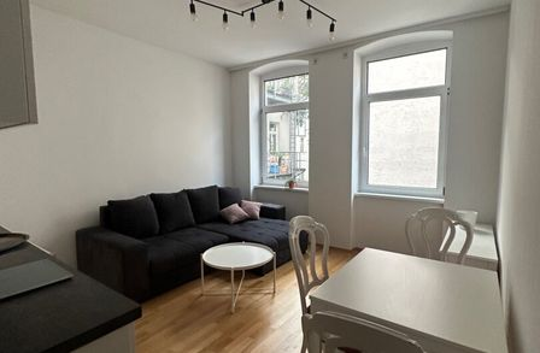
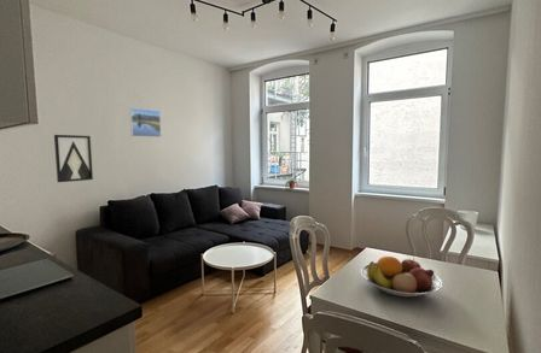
+ fruit bowl (399, 272)
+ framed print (145, 123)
+ wall art (74, 158)
